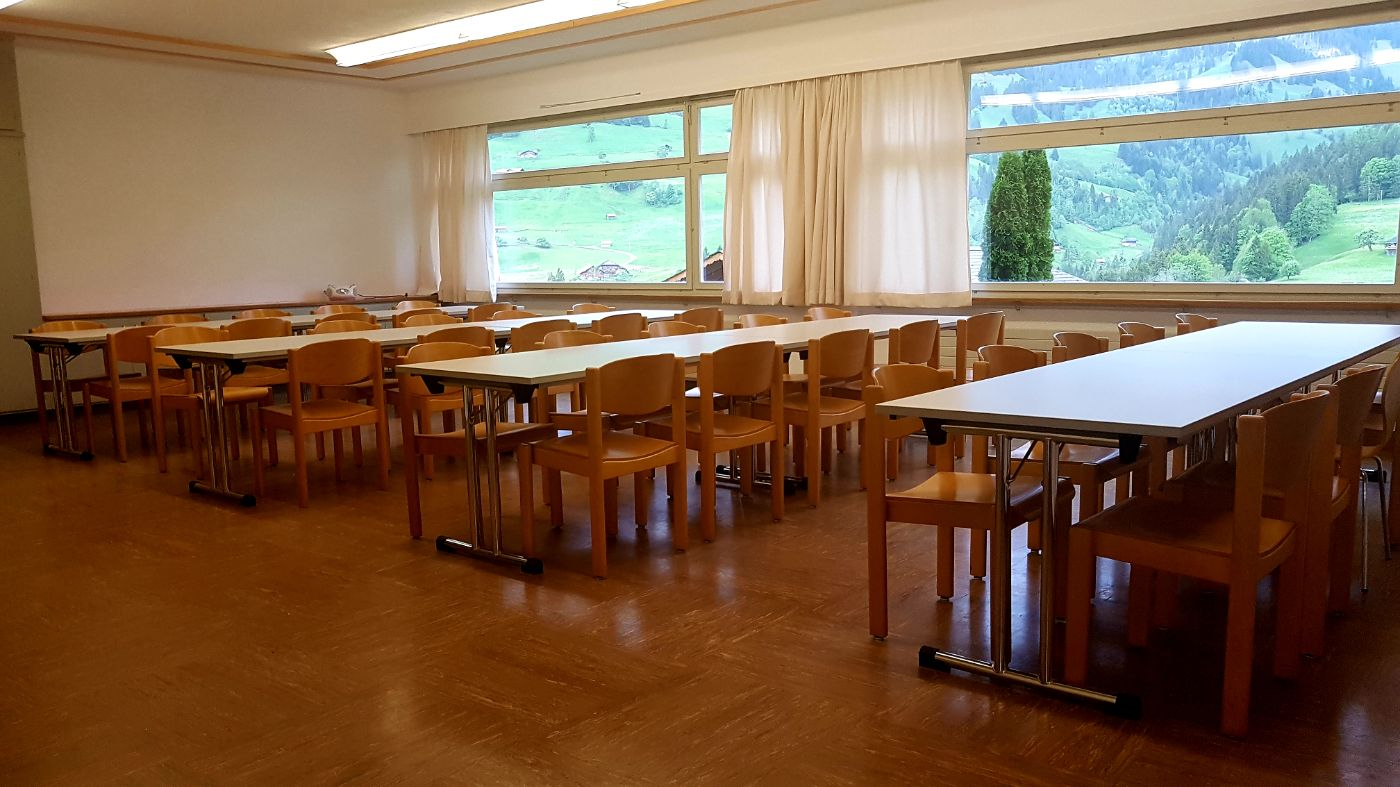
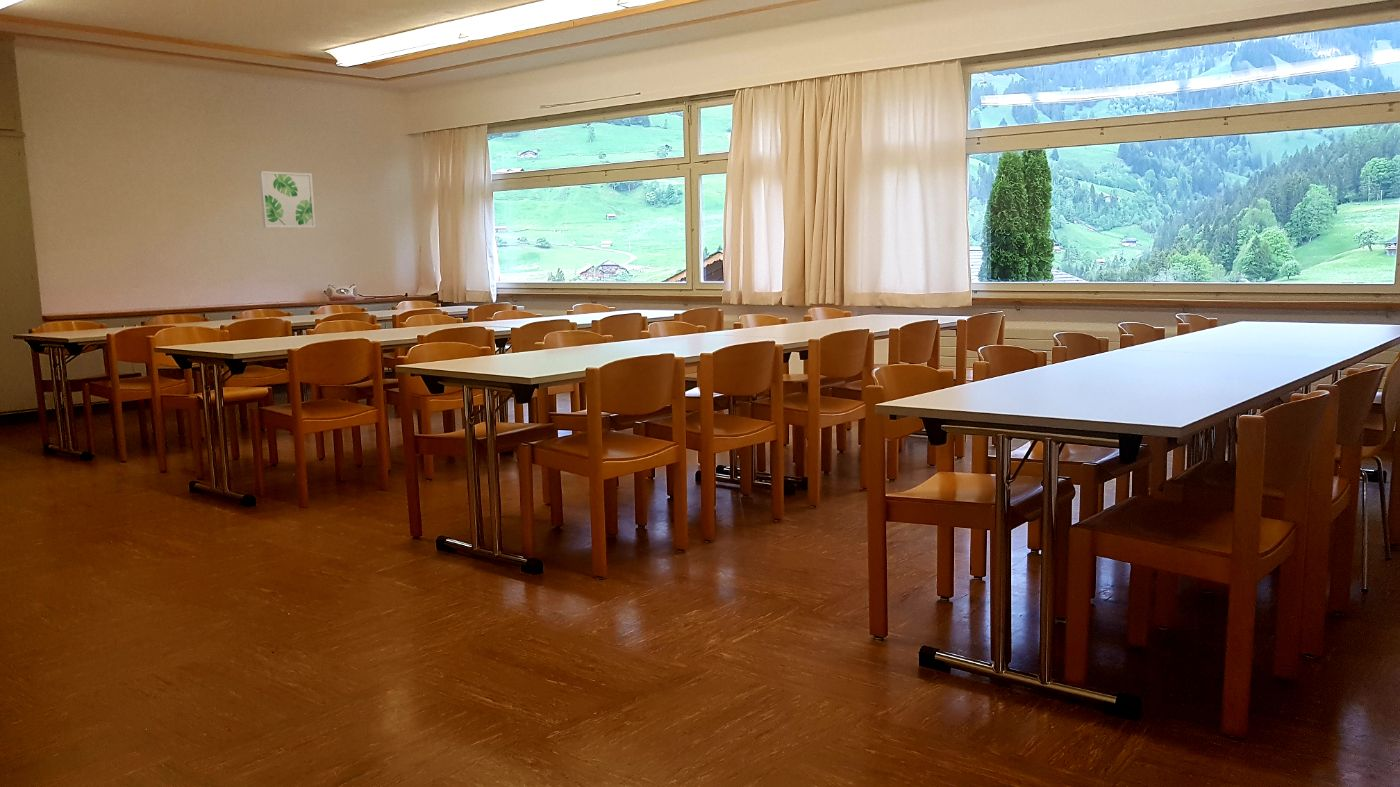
+ wall art (287, 200)
